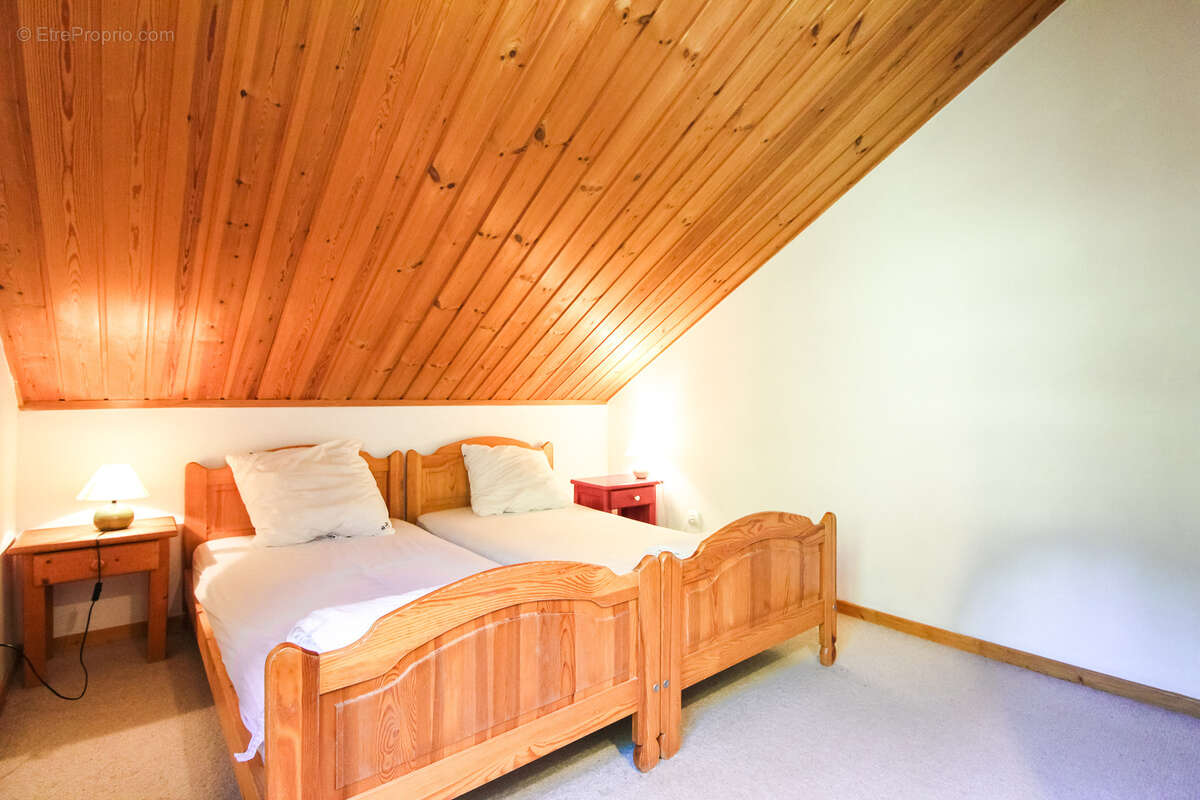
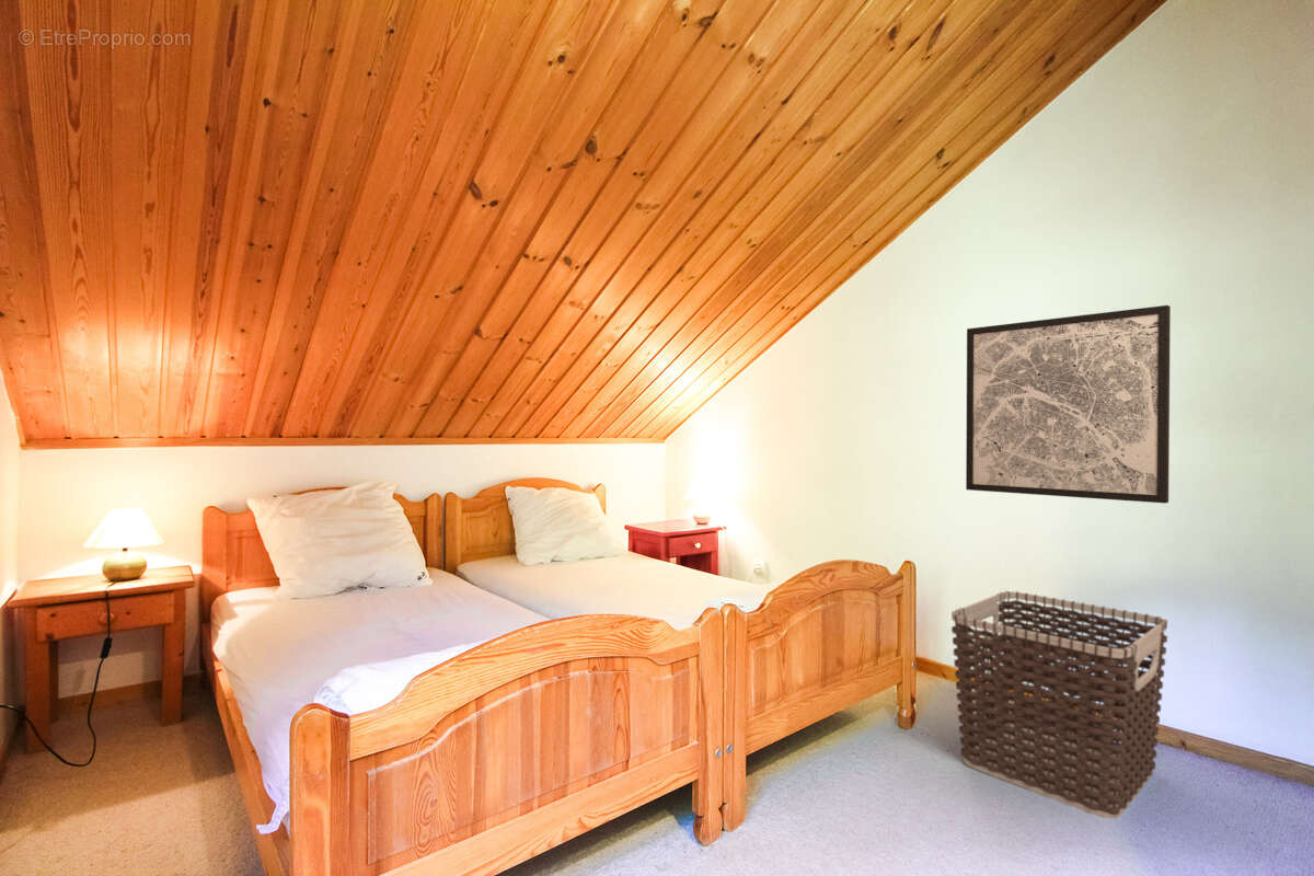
+ clothes hamper (1056, 691)
+ wall art (1058, 406)
